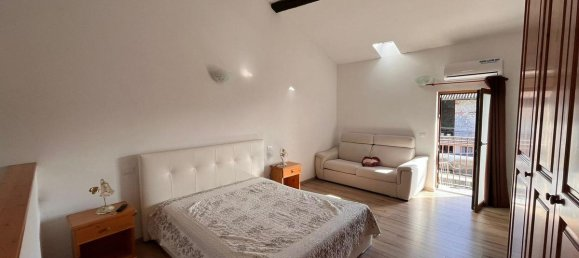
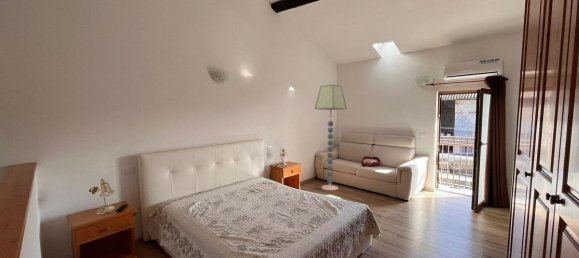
+ floor lamp (330, 137)
